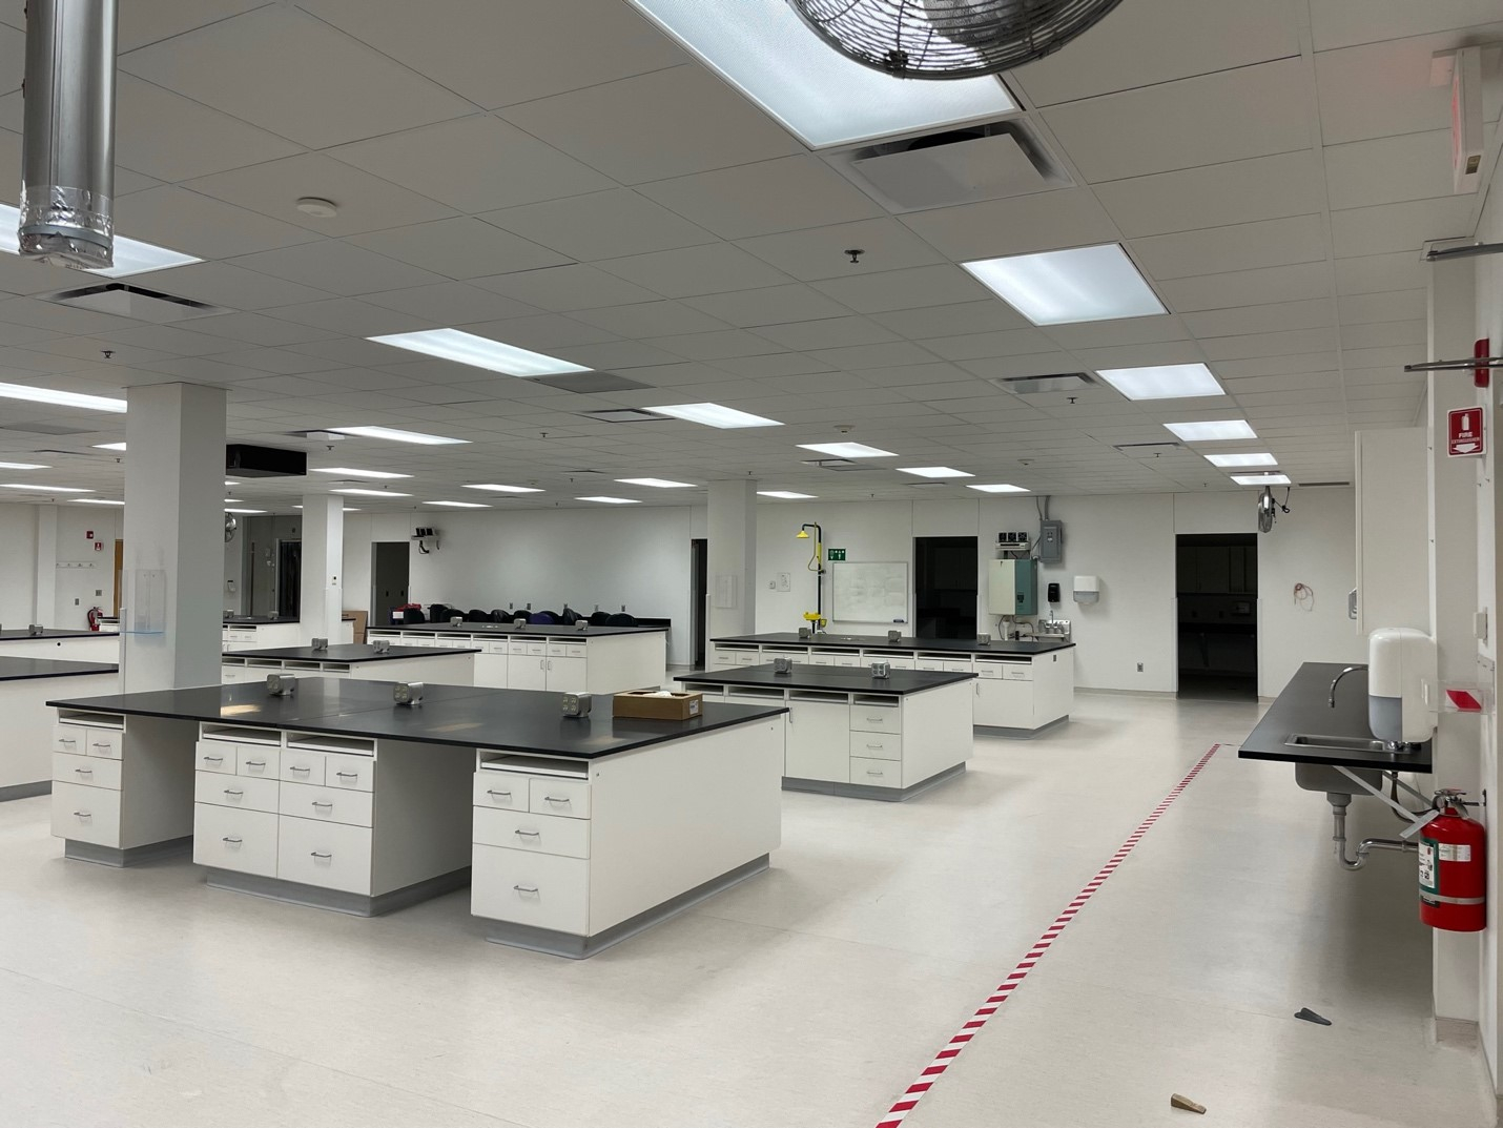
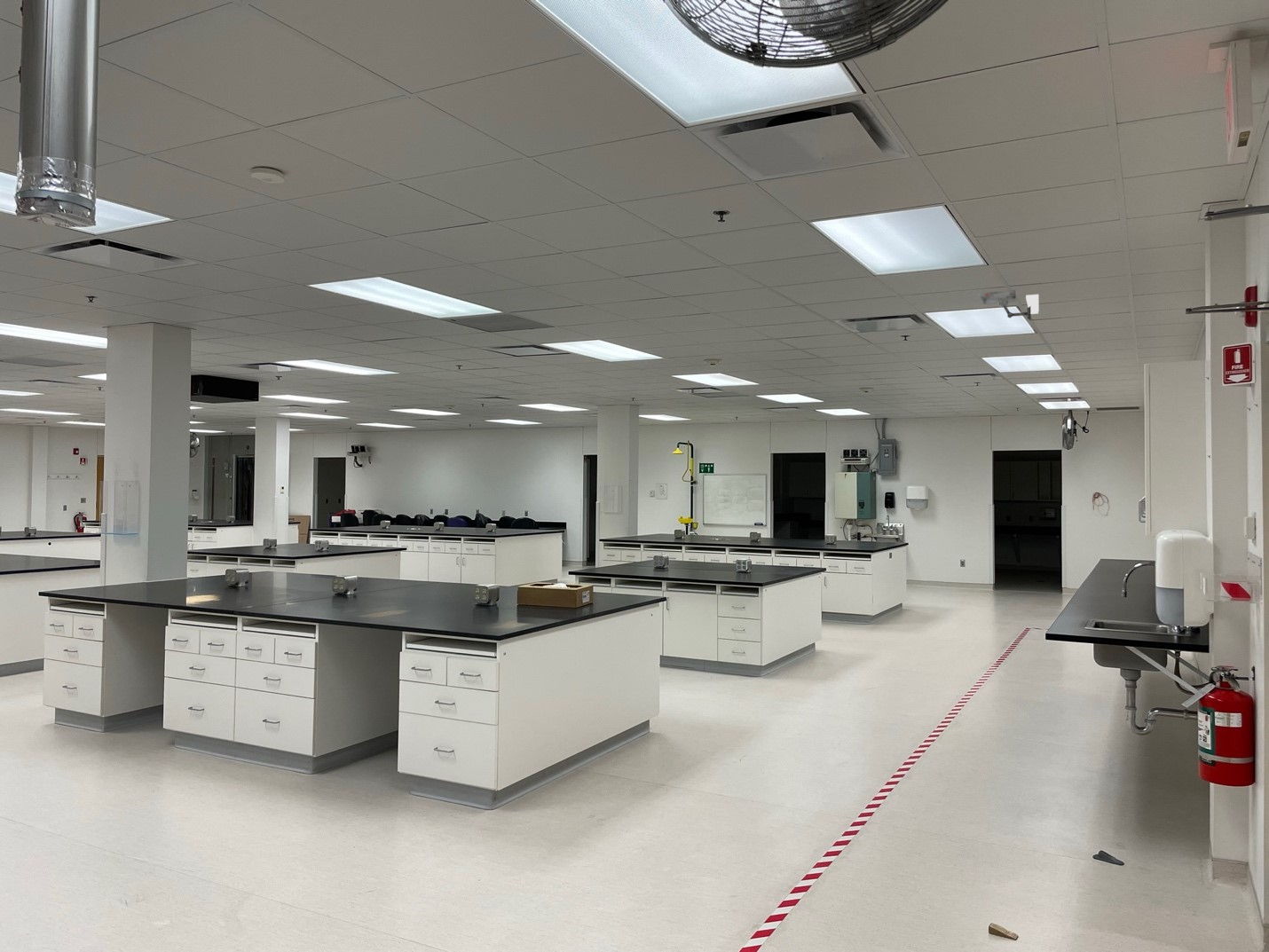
+ security camera (1007, 309)
